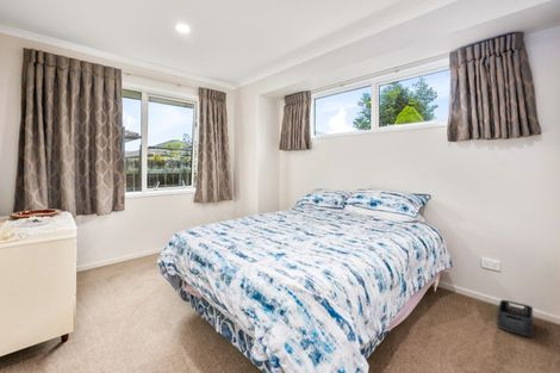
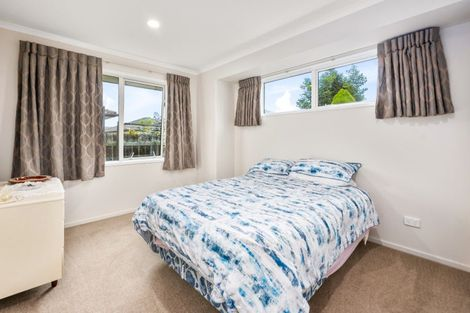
- storage bin (515, 317)
